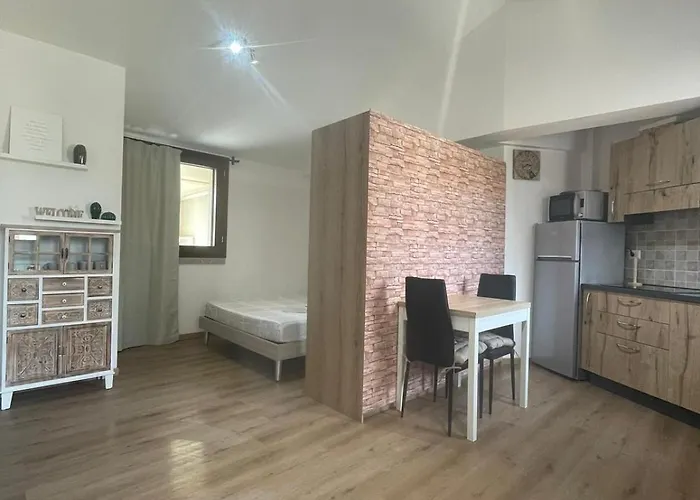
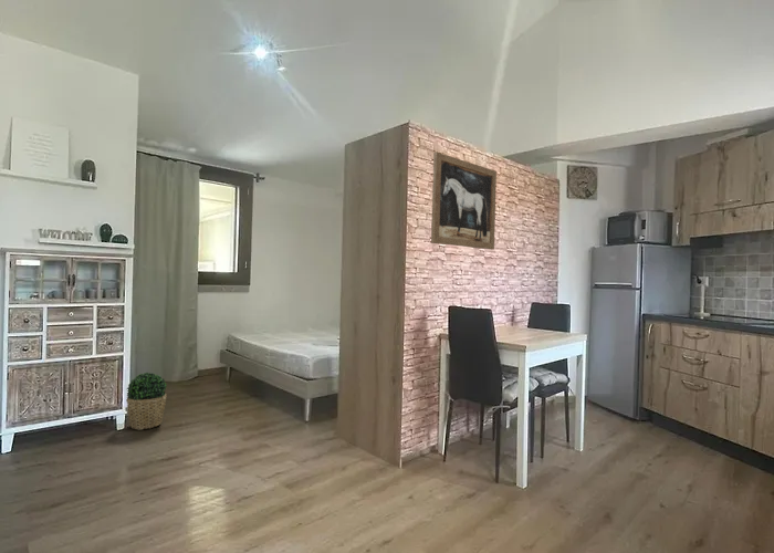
+ potted plant (146, 399)
+ wall art (466, 204)
